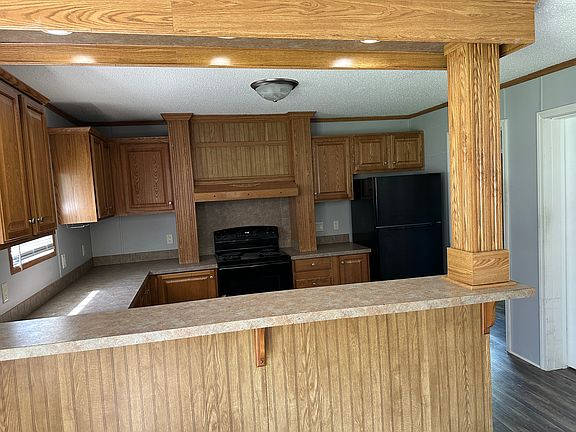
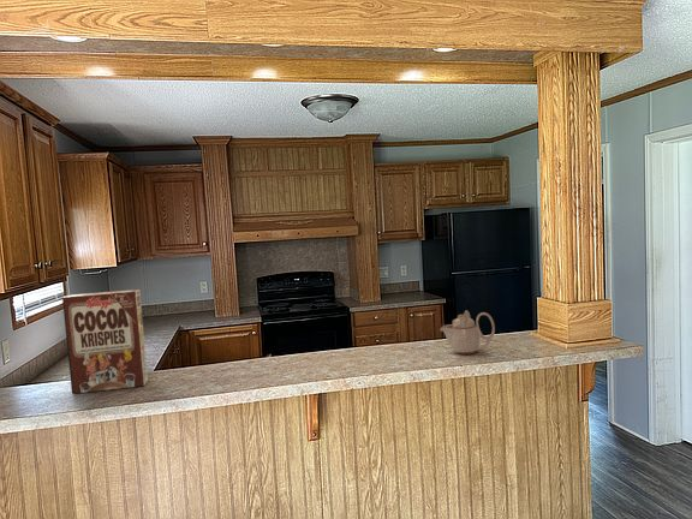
+ teapot (466, 332)
+ cereal box (106, 340)
